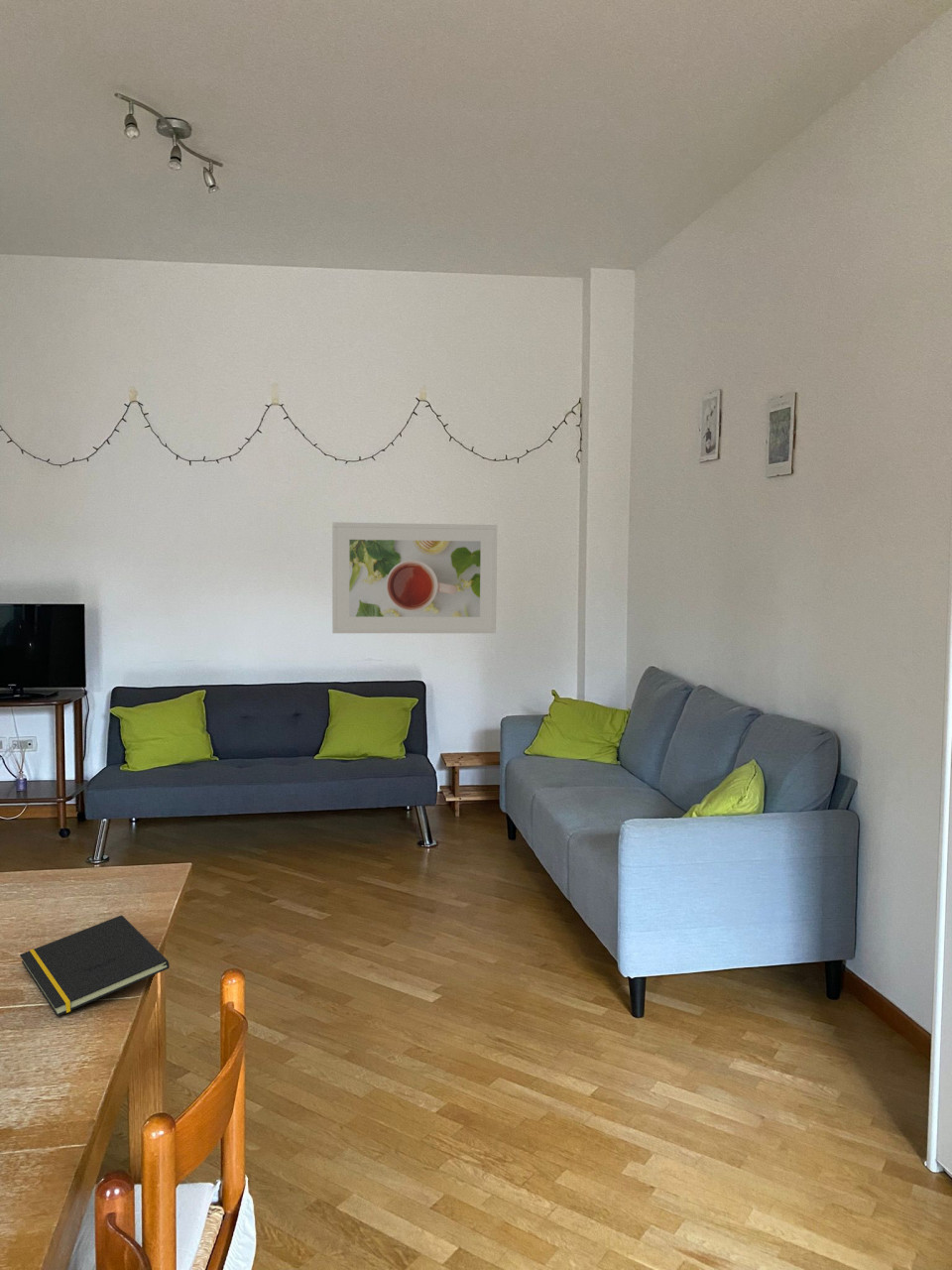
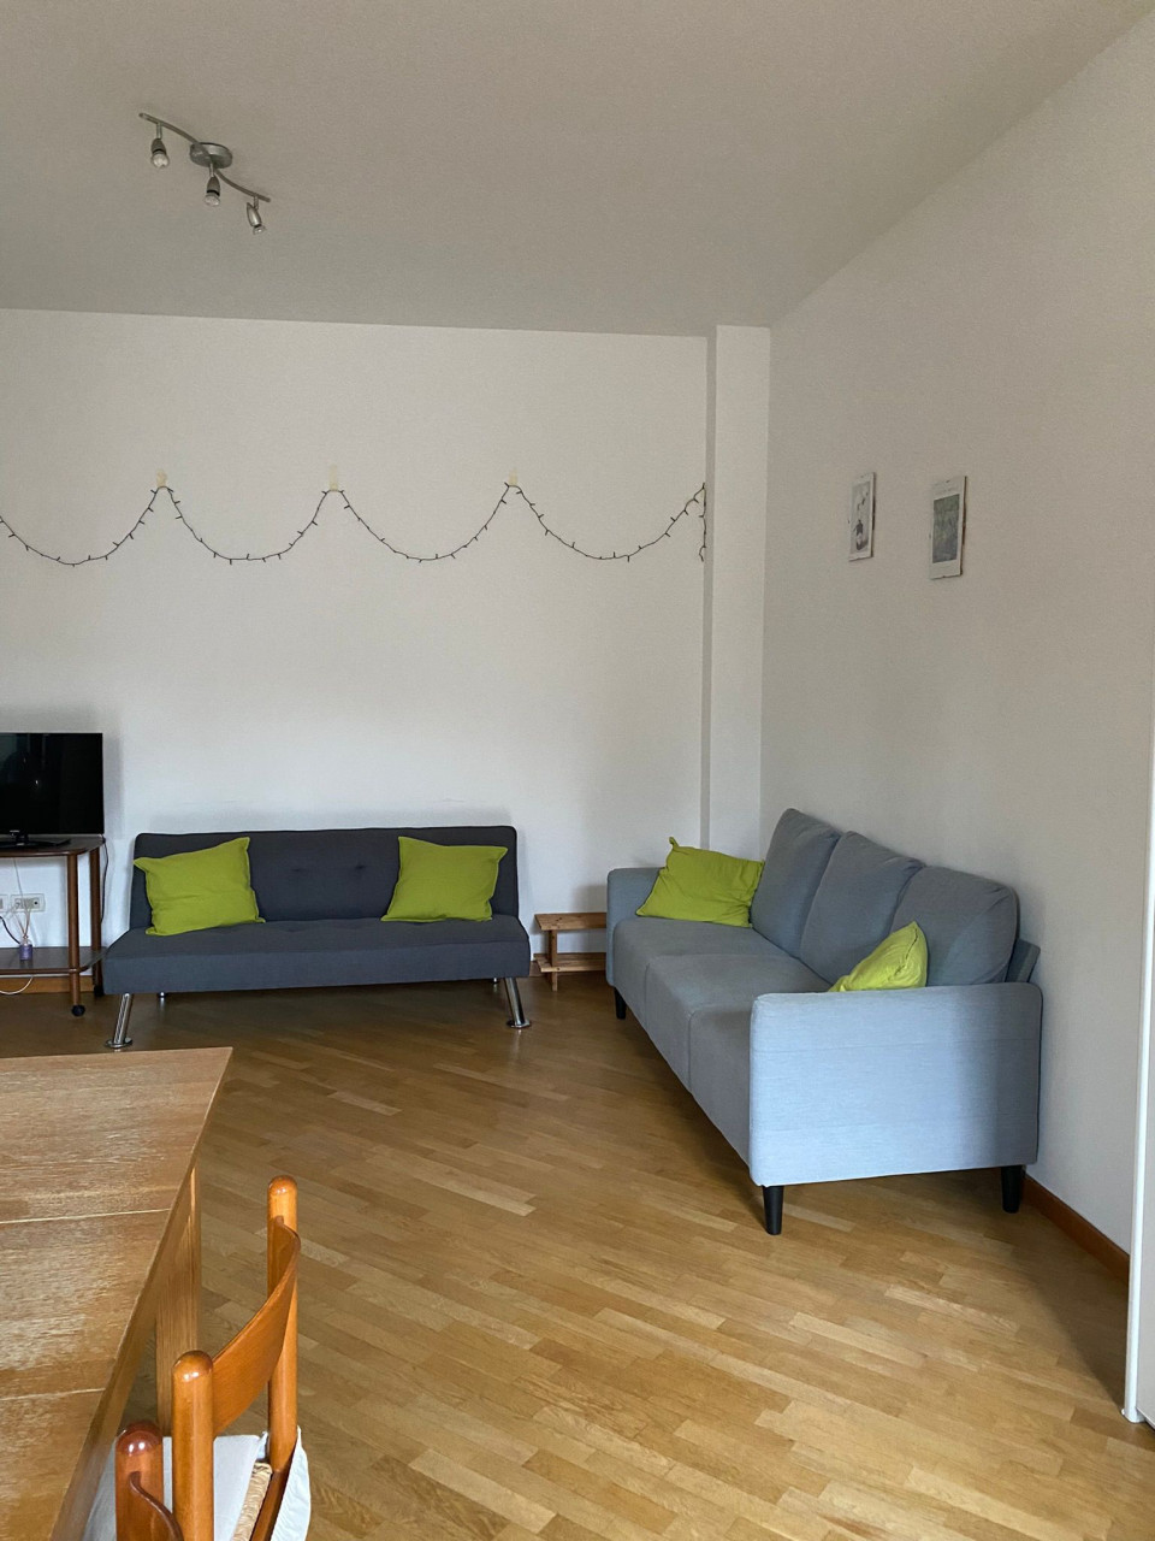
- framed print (415, 578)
- notepad (92, 960)
